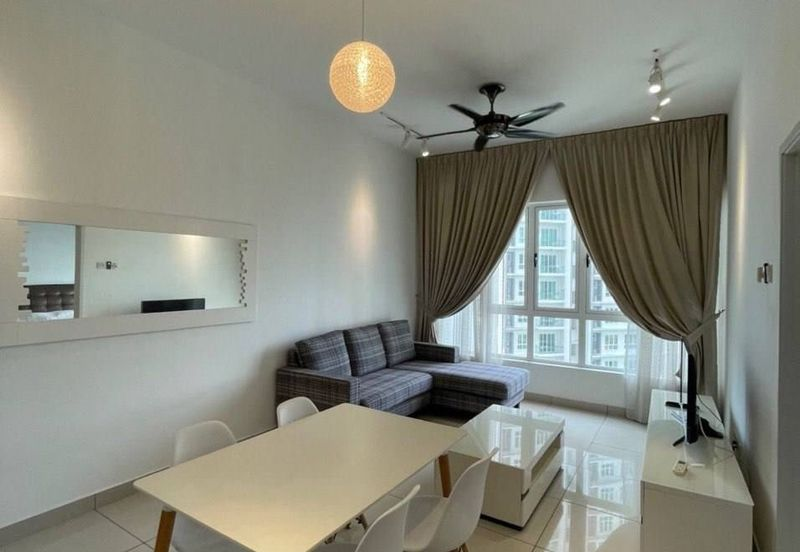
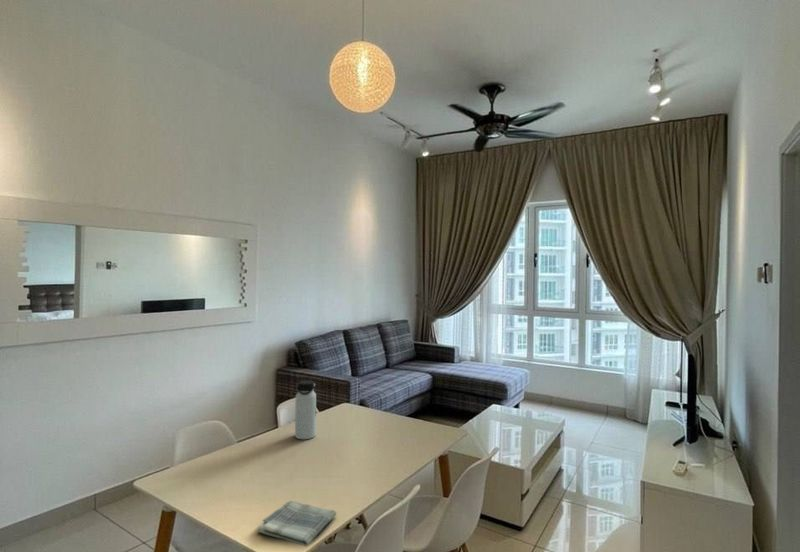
+ dish towel (297, 519)
+ water bottle (305, 408)
